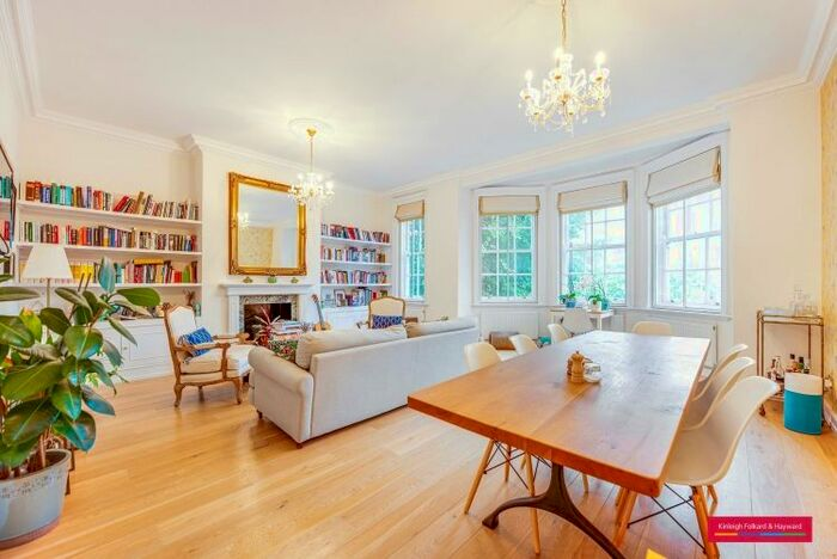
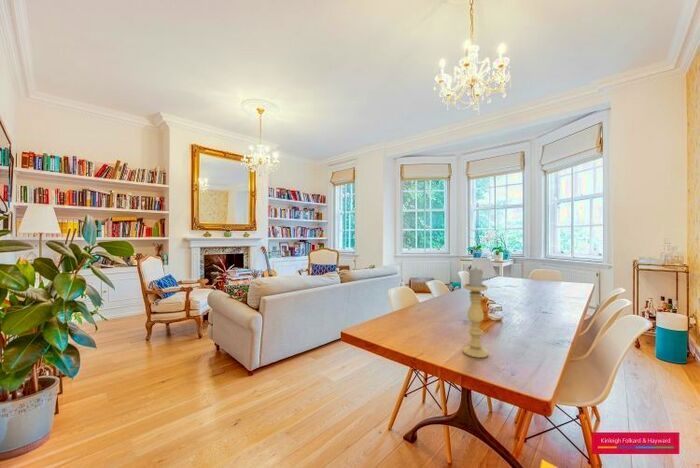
+ candle holder (475, 309)
